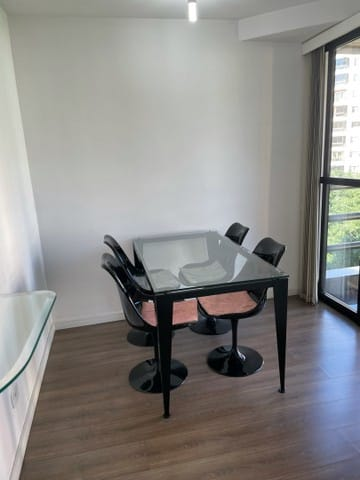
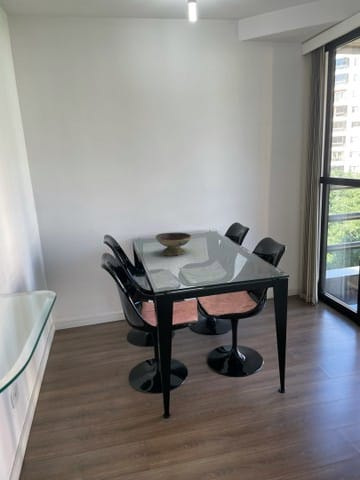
+ decorative bowl (173, 243)
